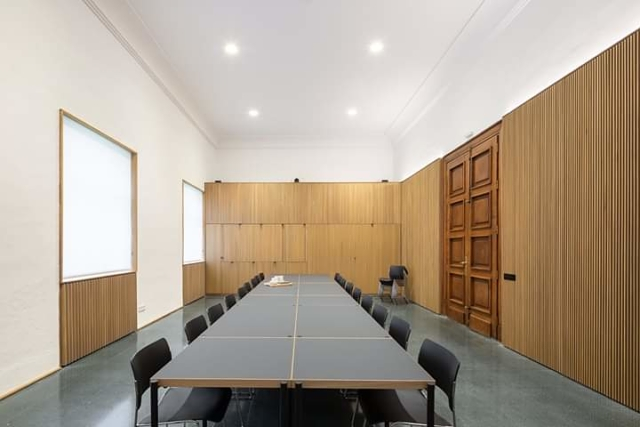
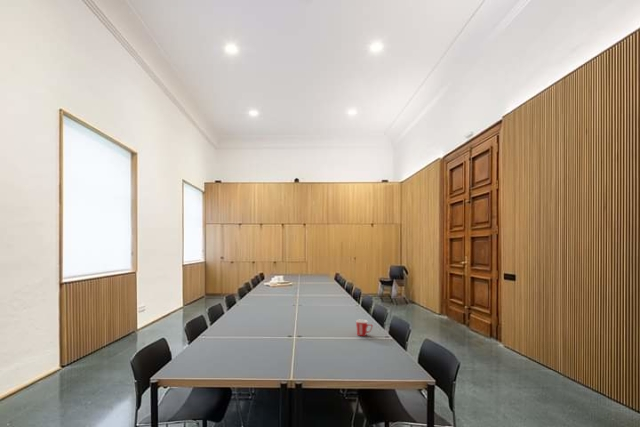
+ mug (364, 328)
